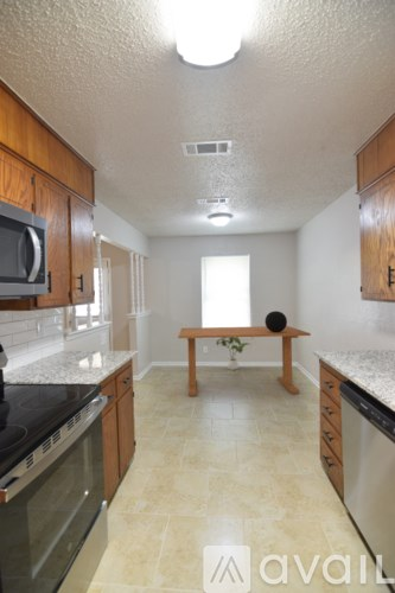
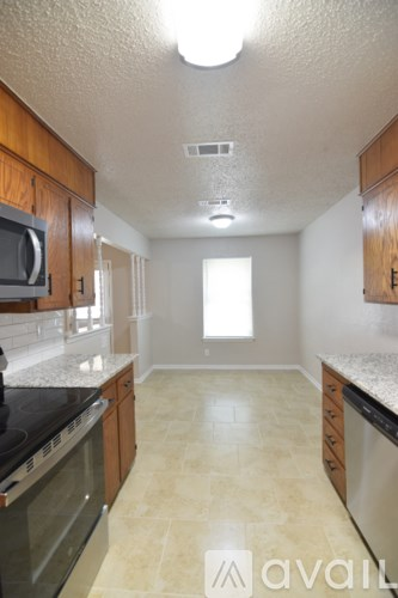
- dining table (240, 336)
- decorative globe (275, 321)
- house plant (232, 351)
